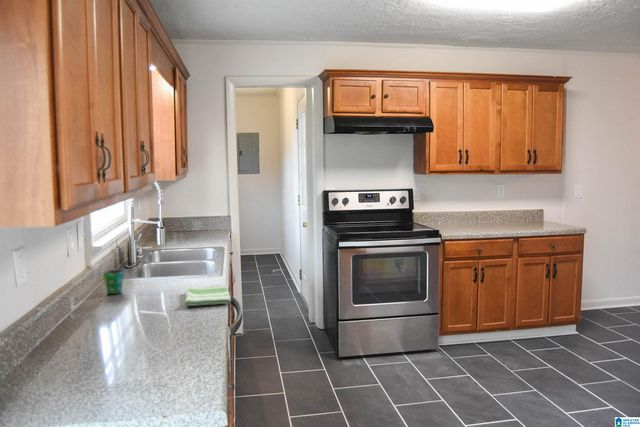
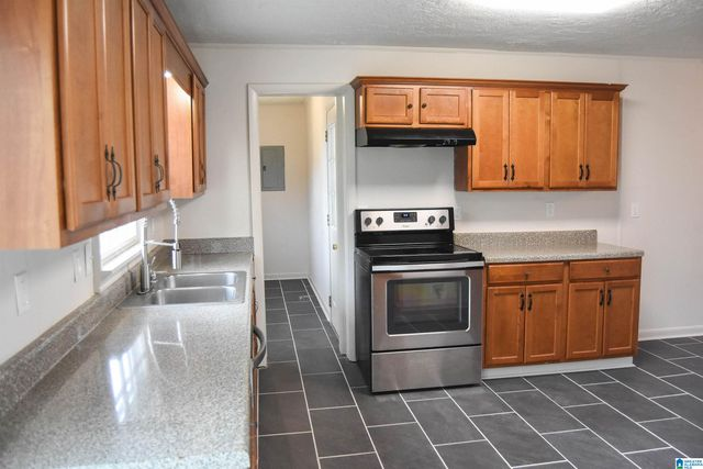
- cup (114, 281)
- dish towel (207, 294)
